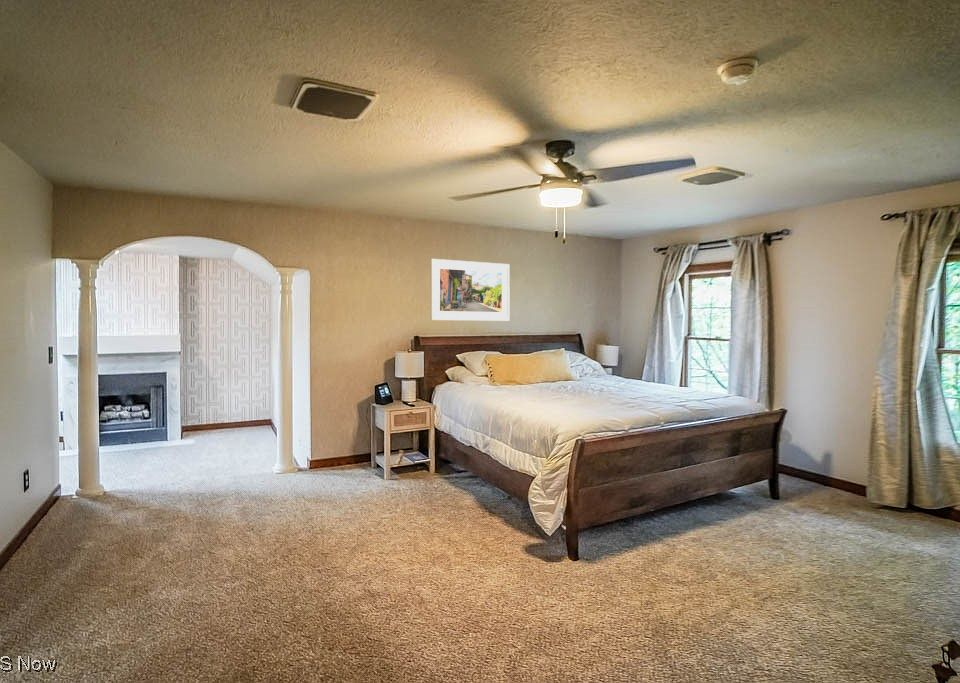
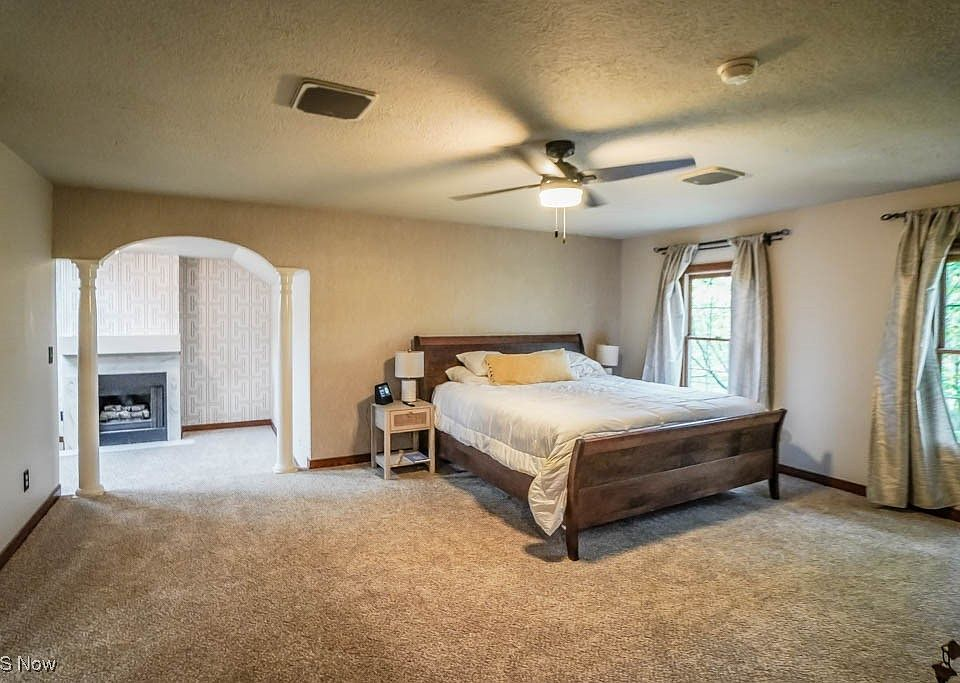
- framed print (471, 291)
